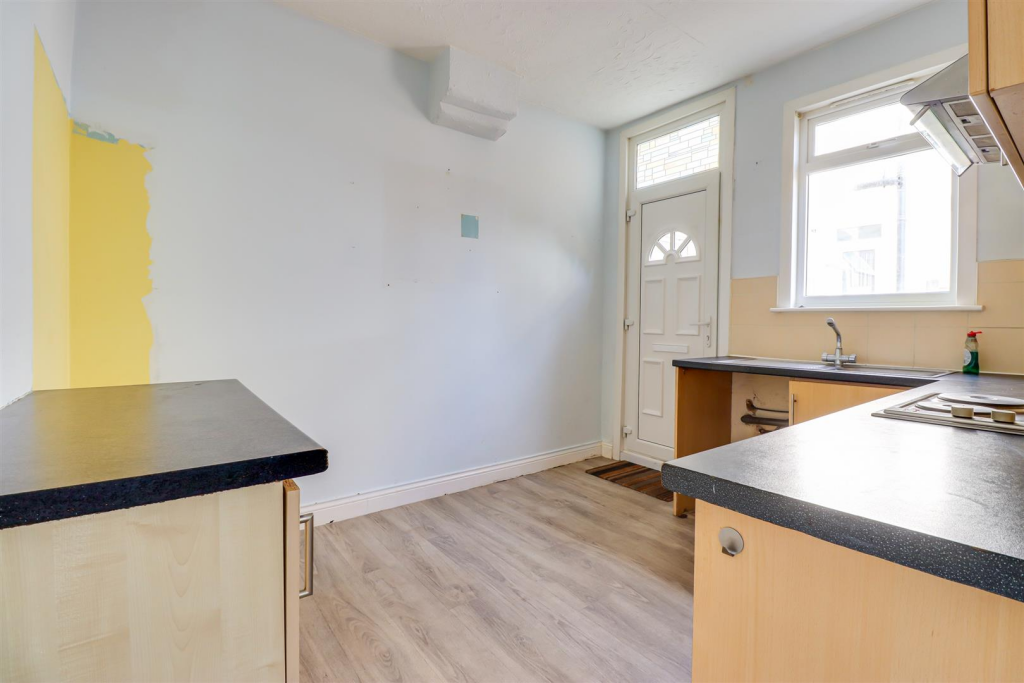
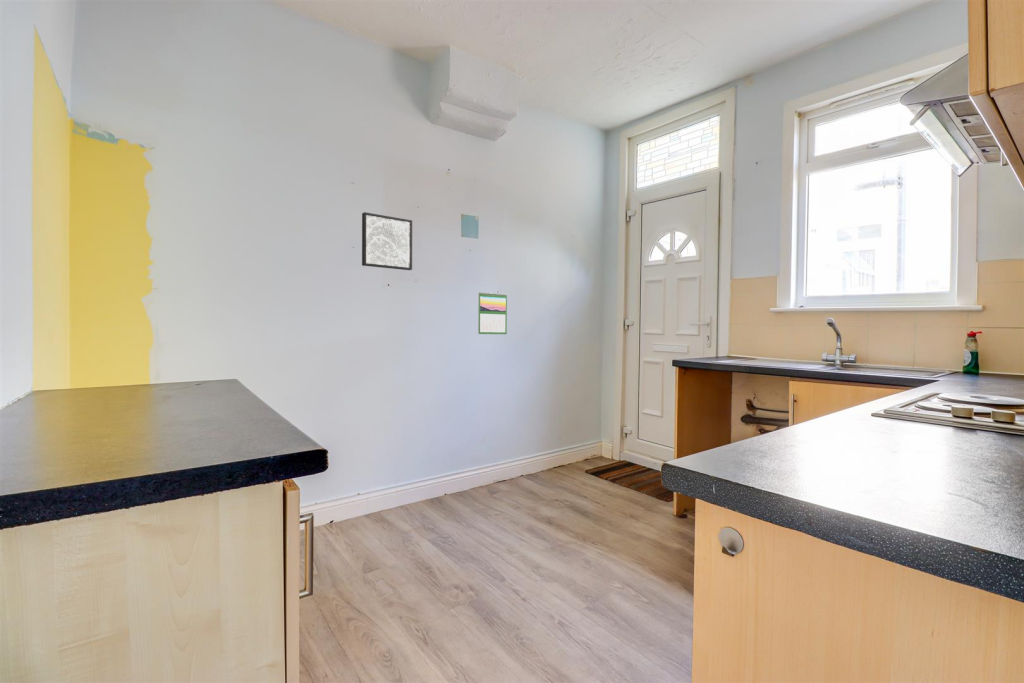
+ calendar (492, 313)
+ wall art (387, 242)
